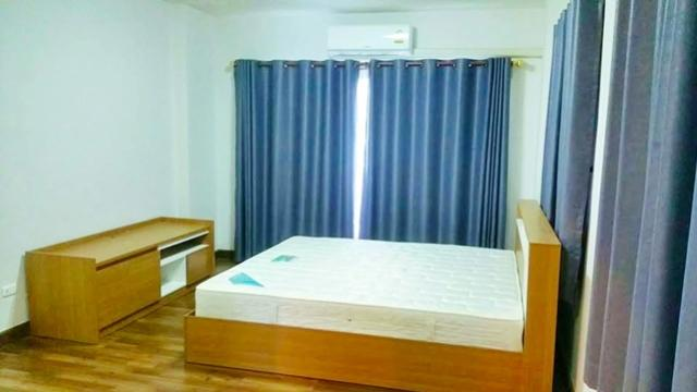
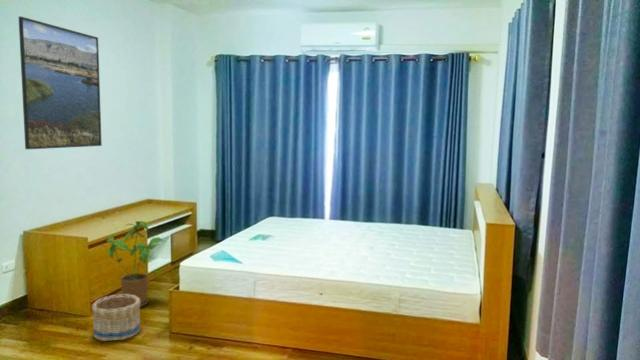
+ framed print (64, 88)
+ basket (117, 316)
+ house plant (138, 264)
